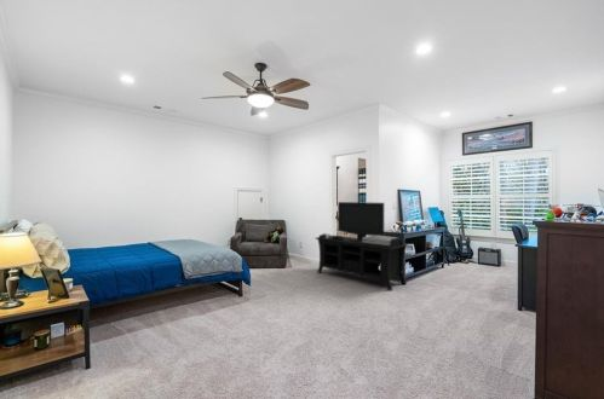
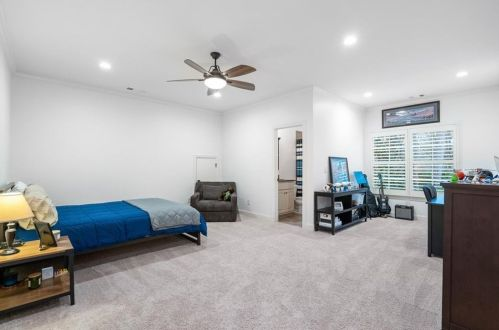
- media console (357, 239)
